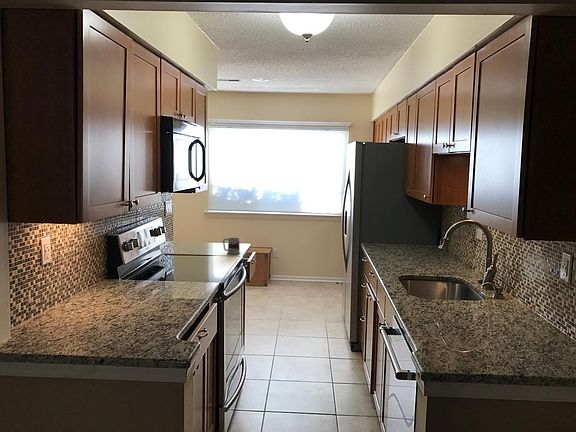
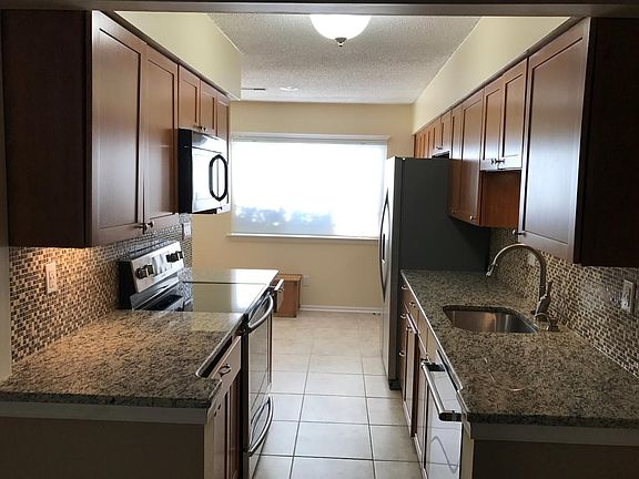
- mug (231, 245)
